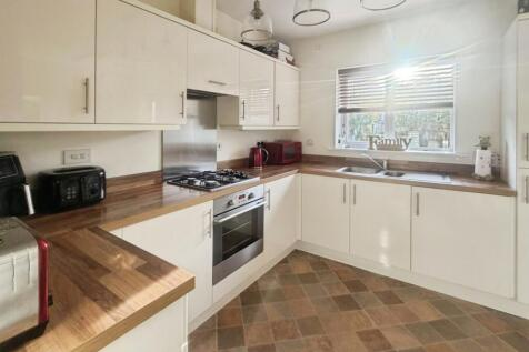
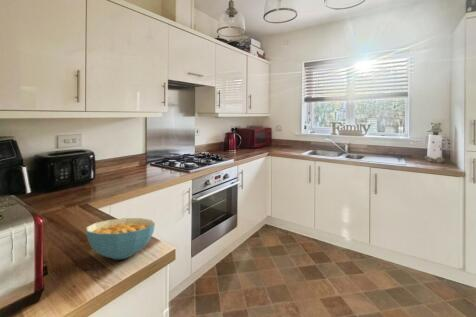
+ cereal bowl (121, 240)
